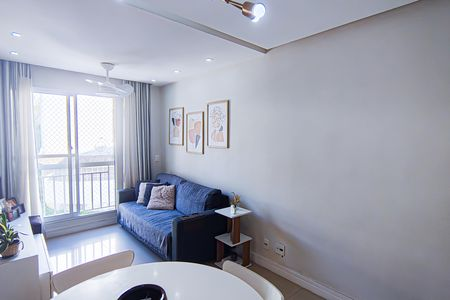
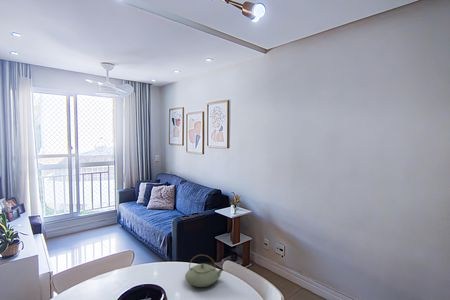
+ teapot (204, 267)
